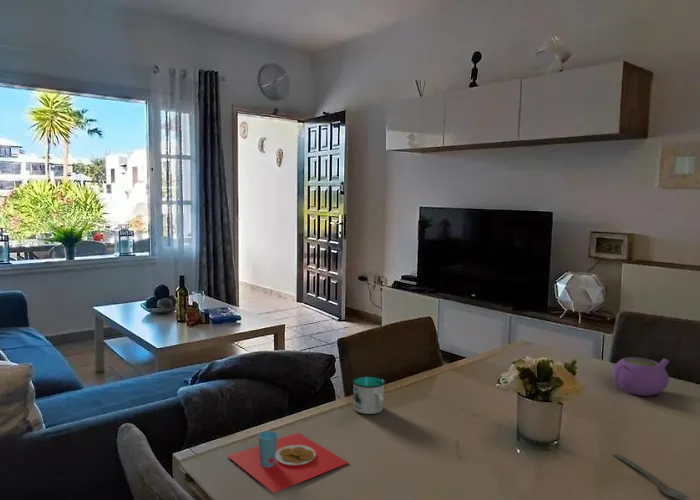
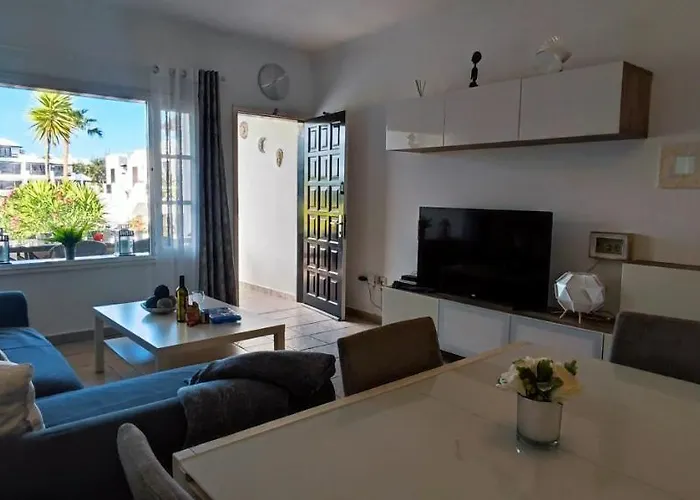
- mug (370, 396)
- placemat (287, 445)
- teapot (641, 376)
- spoon (648, 475)
